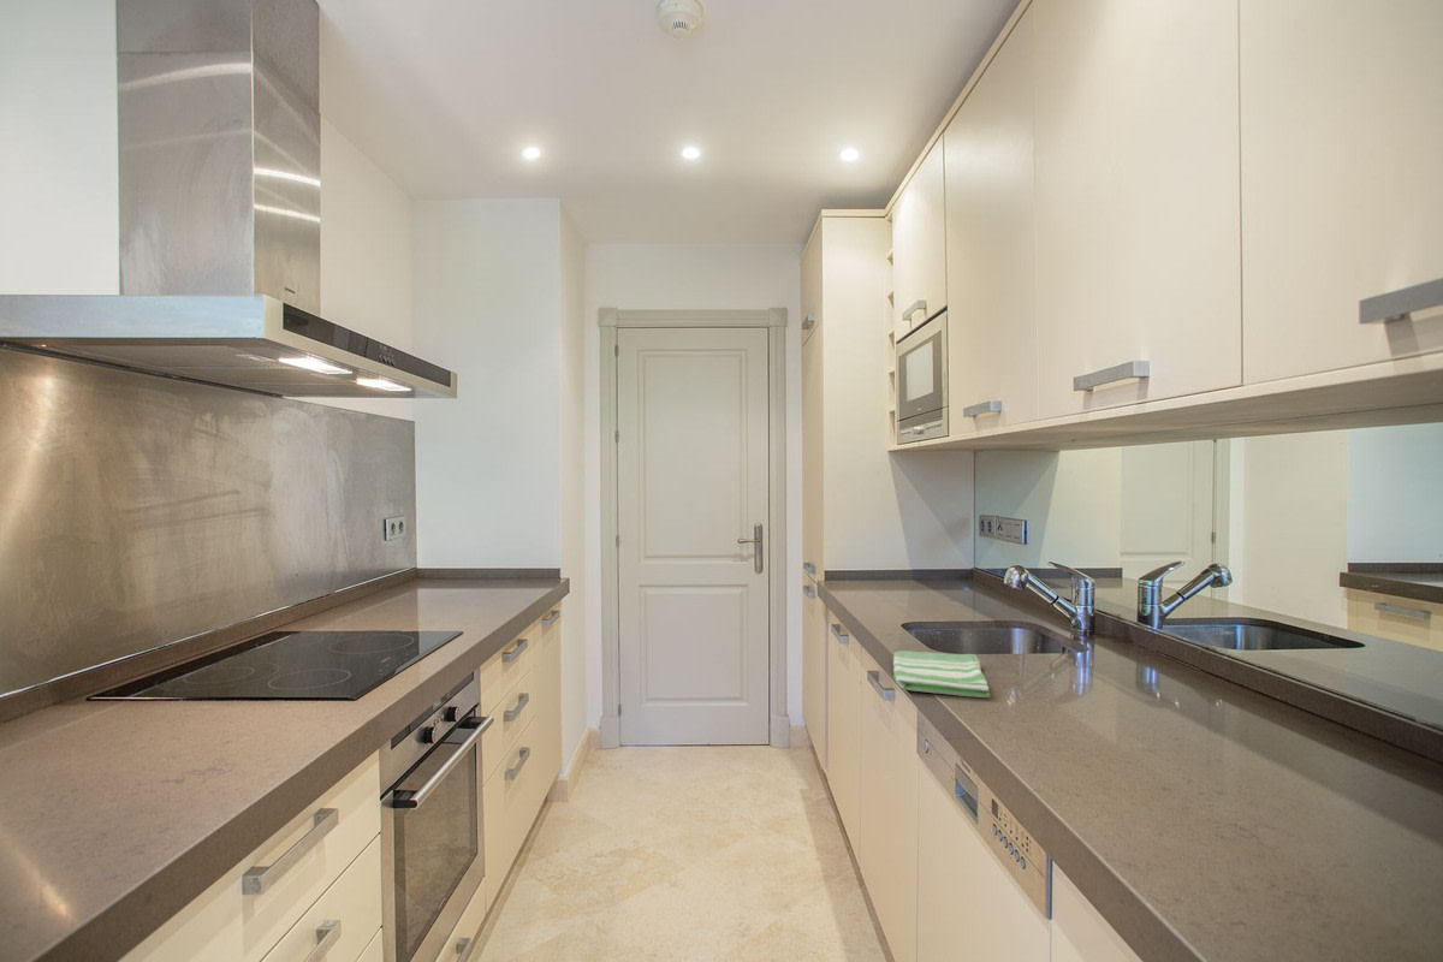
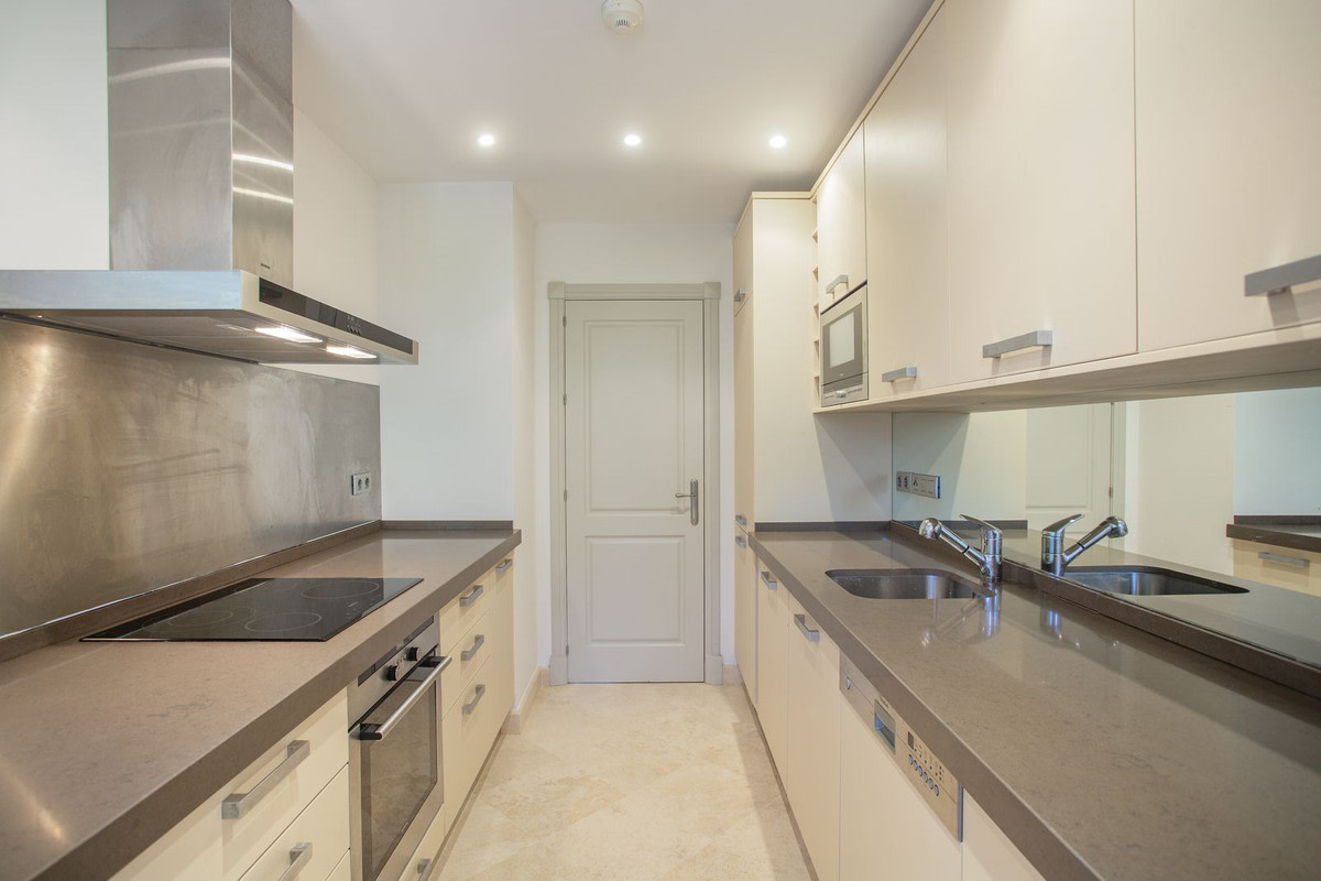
- dish towel (938, 670)
